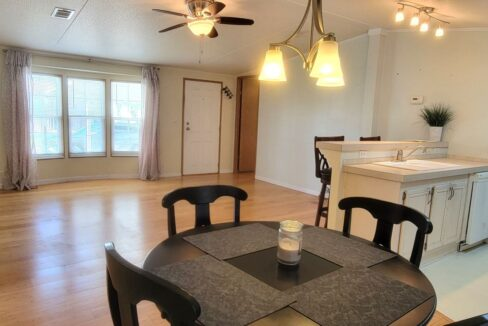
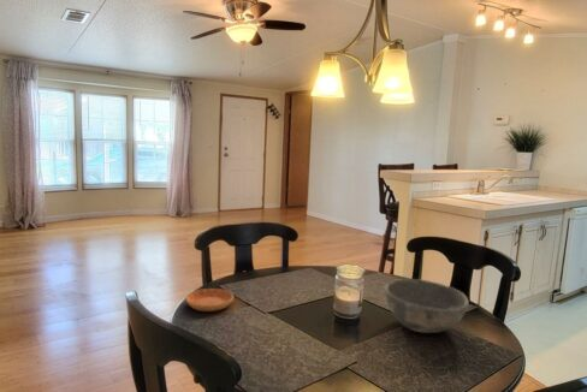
+ bowl (423, 309)
+ saucer (209, 299)
